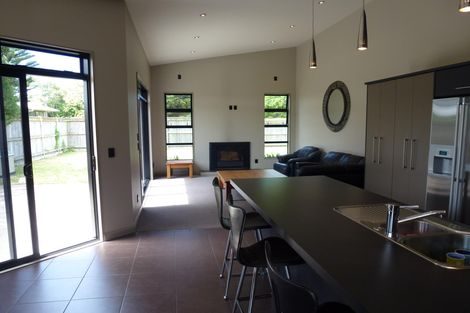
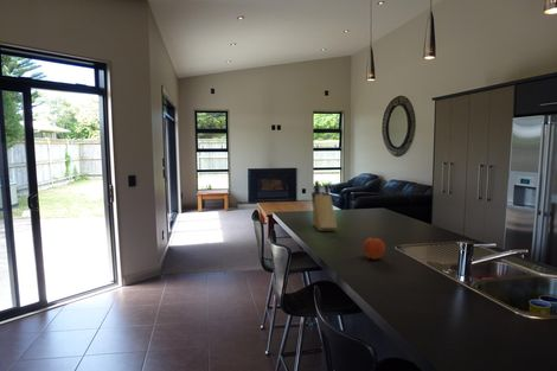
+ fruit (373, 248)
+ knife block (322, 204)
